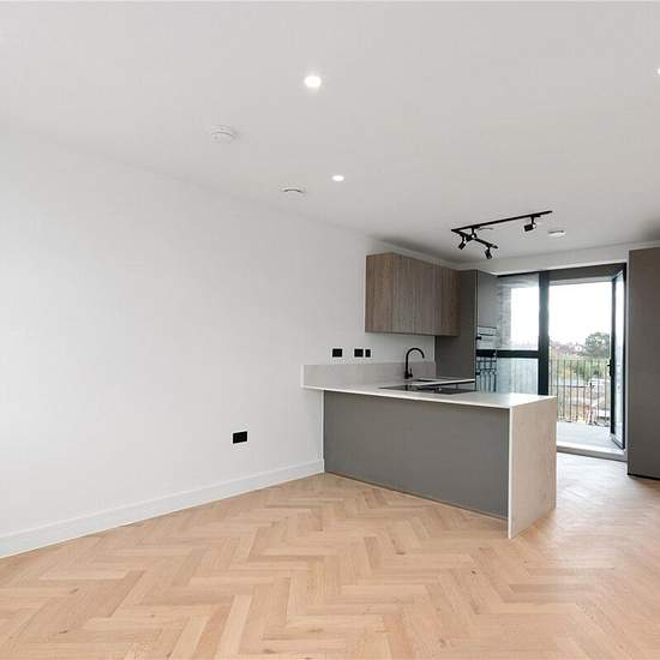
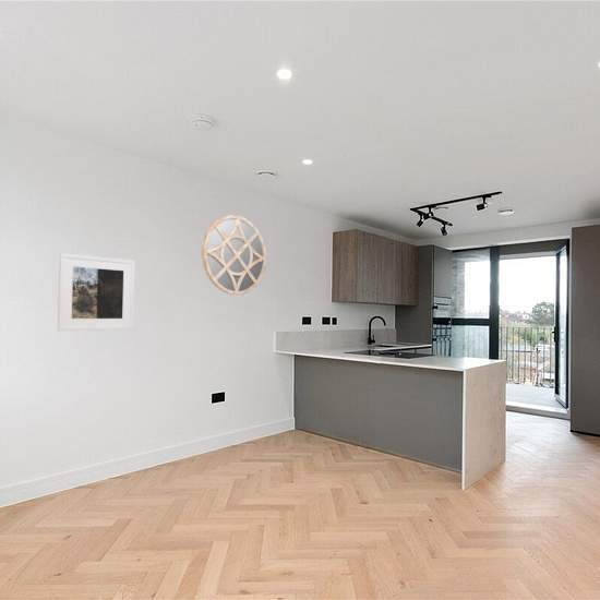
+ home mirror (236, 254)
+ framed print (98, 293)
